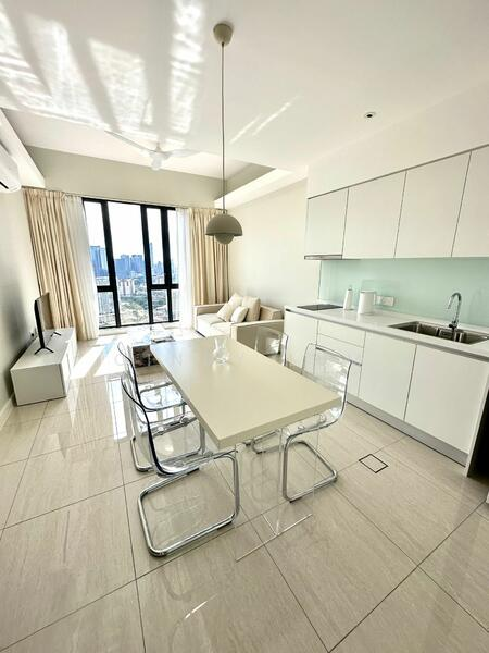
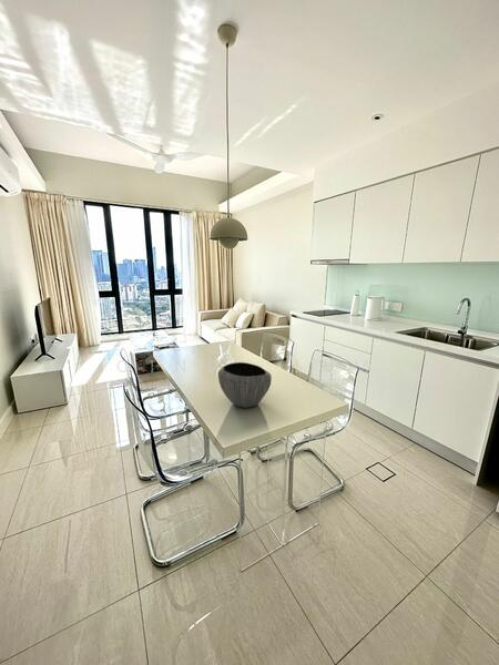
+ bowl (244, 385)
